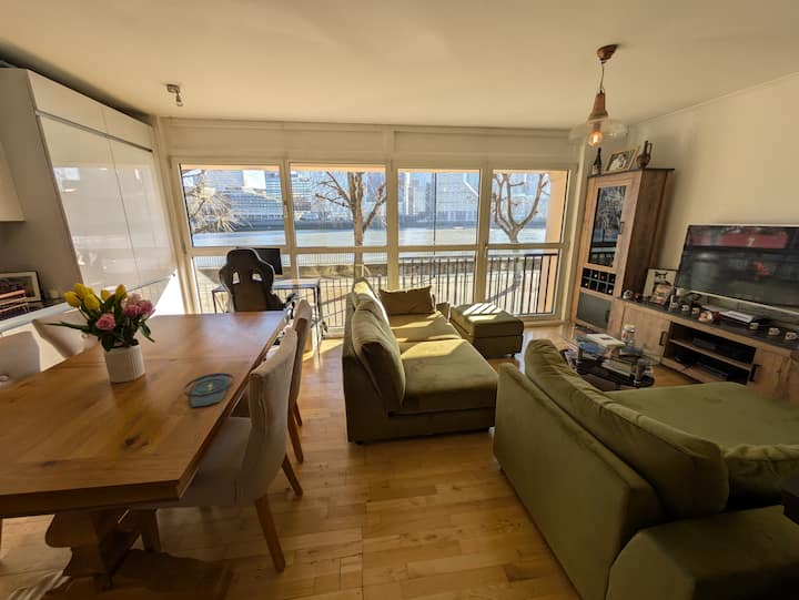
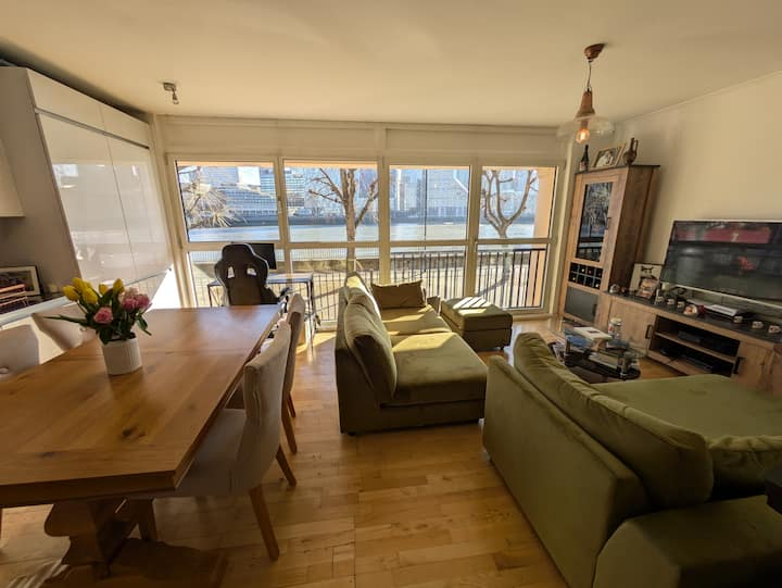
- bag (208, 375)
